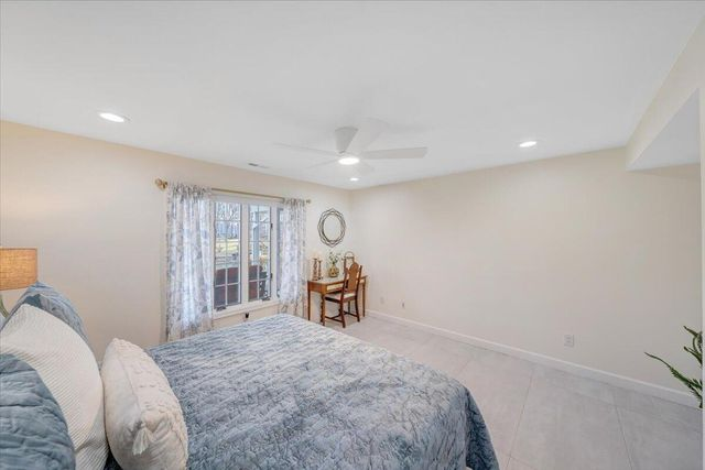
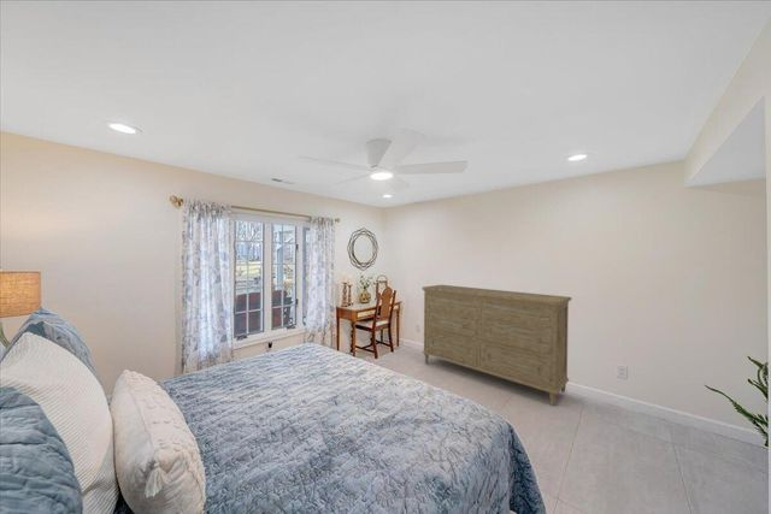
+ dresser (487, 333)
